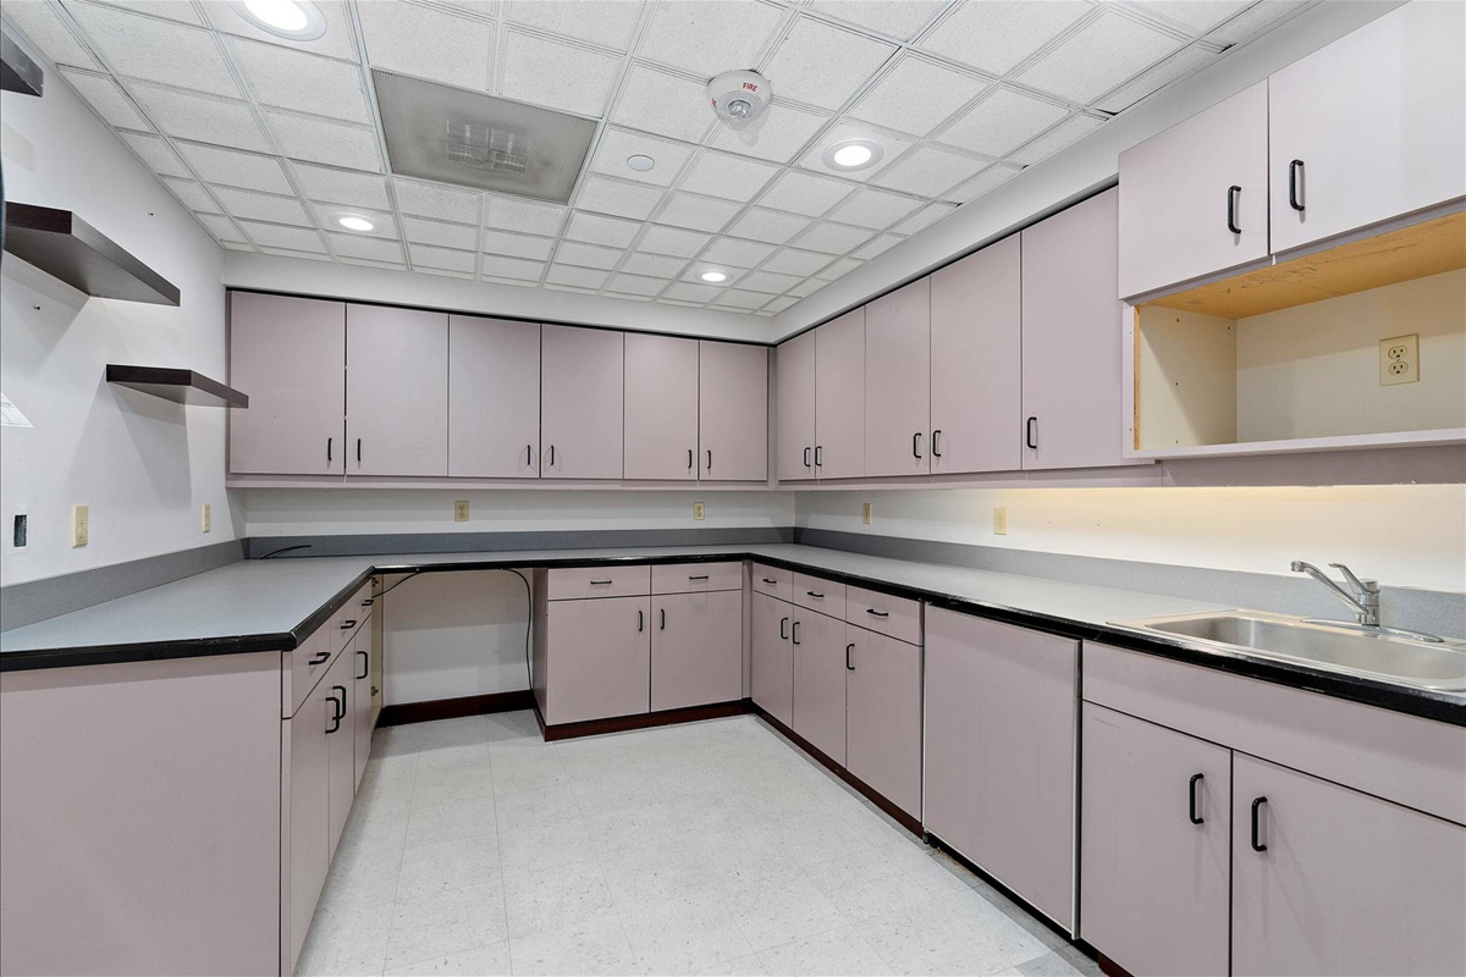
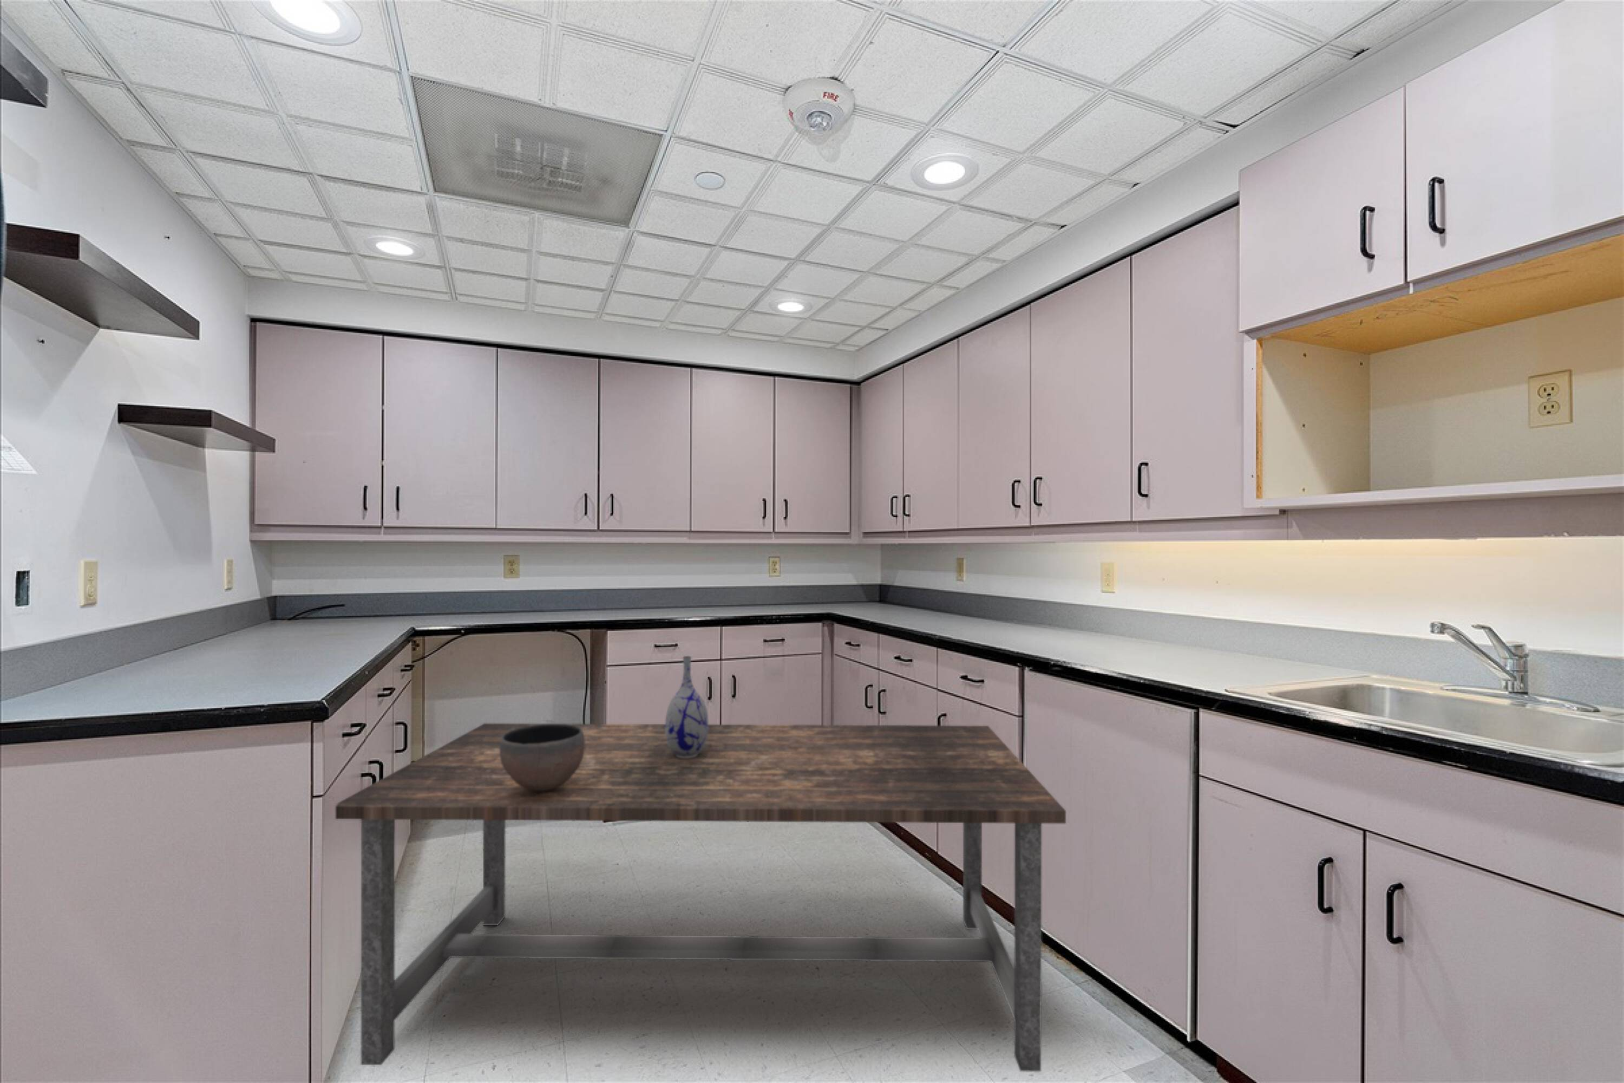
+ dining table (719, 821)
+ bowl (543, 760)
+ vase (688, 705)
